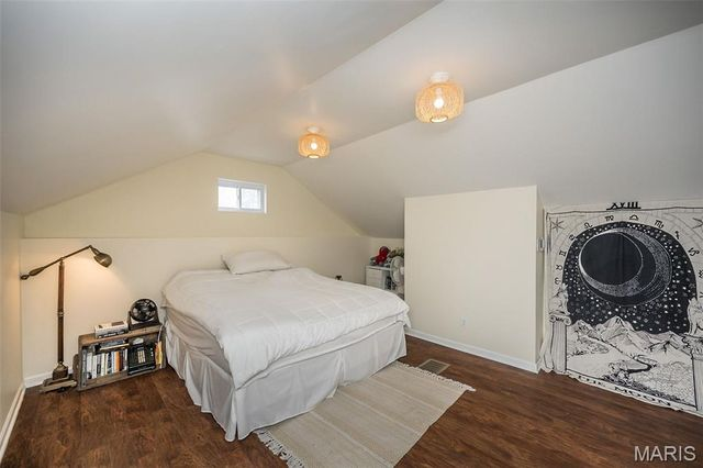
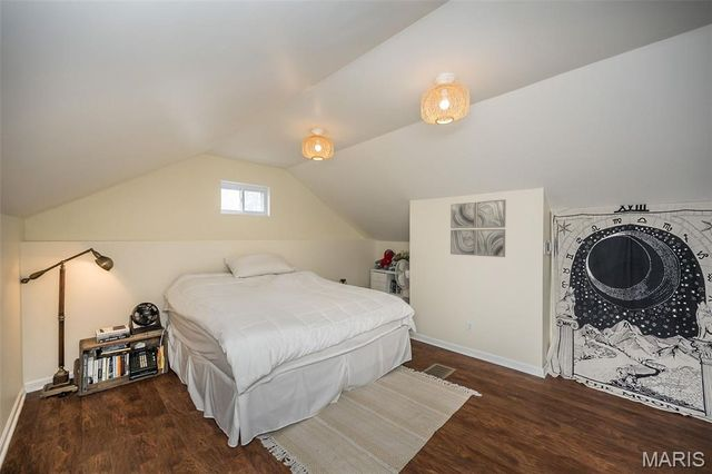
+ wall art (476, 229)
